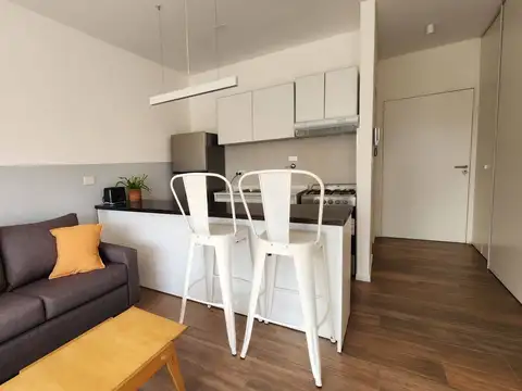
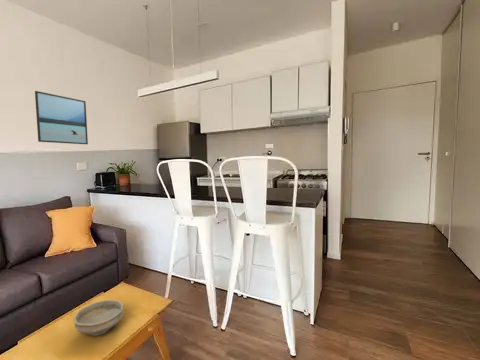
+ bowl (99, 320)
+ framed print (63, 119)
